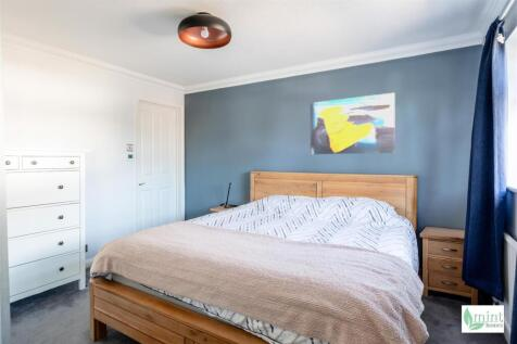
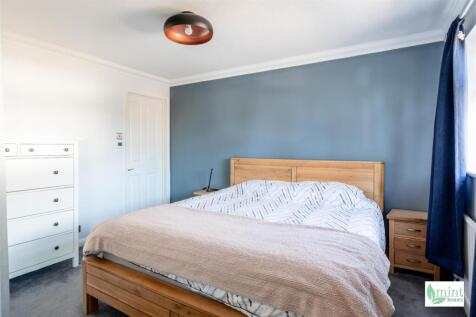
- wall art (349, 126)
